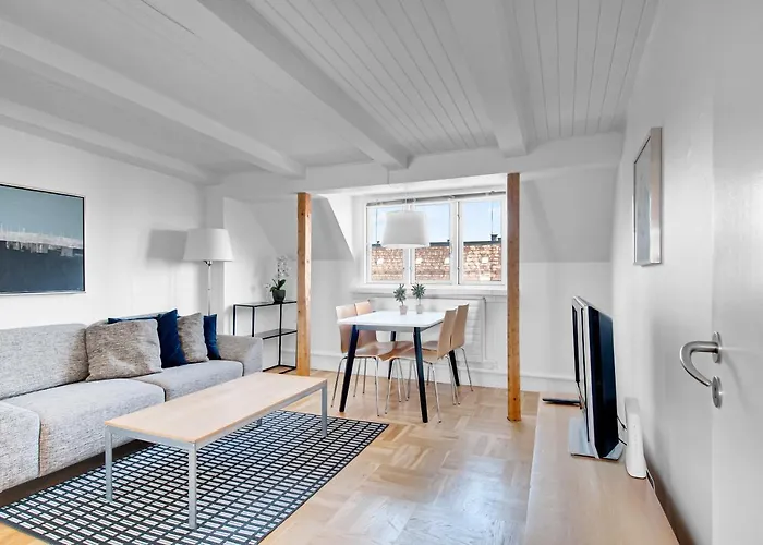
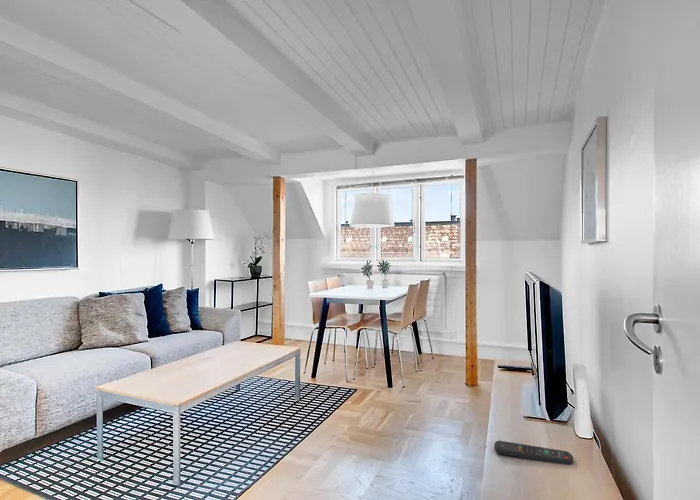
+ remote control (532, 452)
